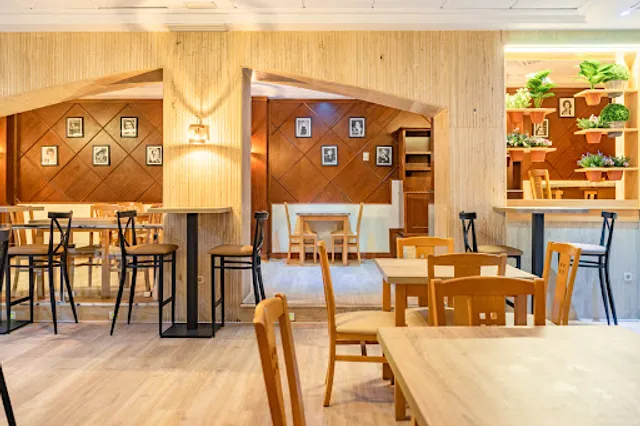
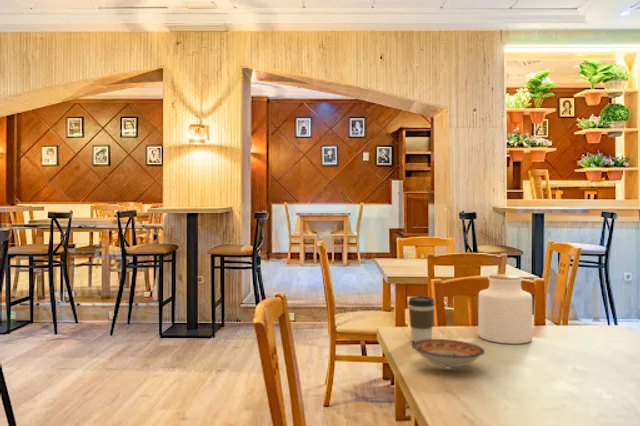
+ coffee cup (421, 319)
+ jar (504, 307)
+ bowl (447, 357)
